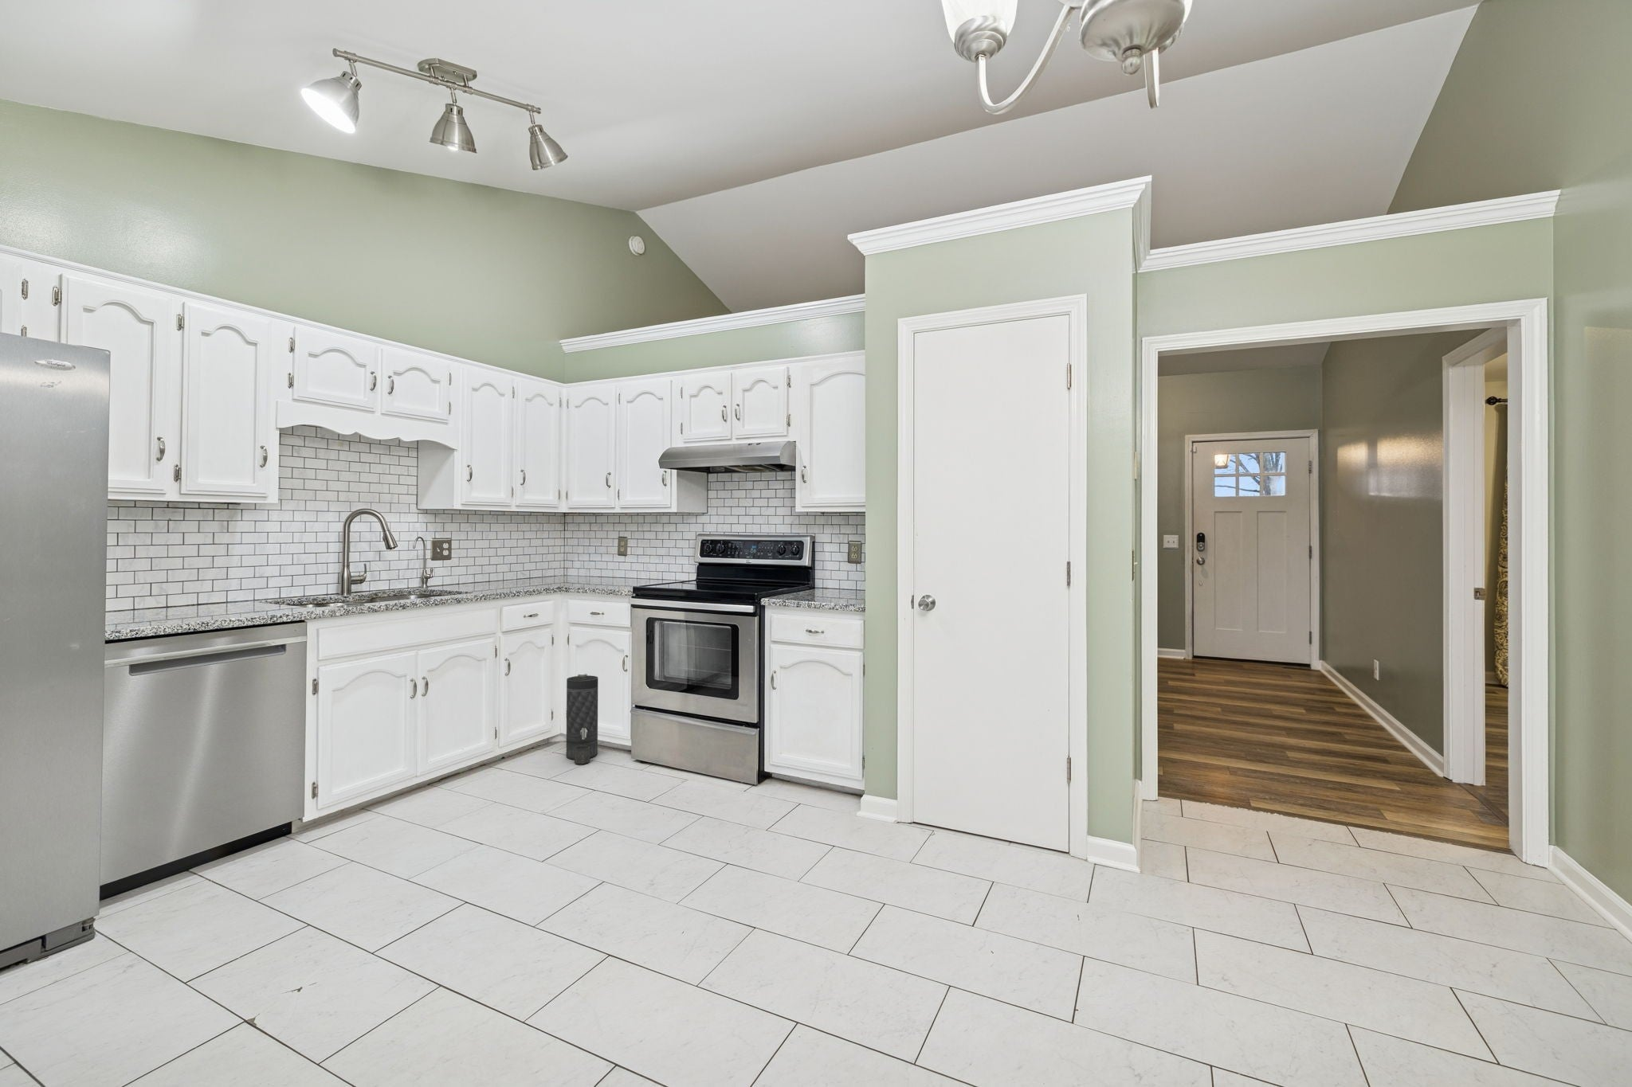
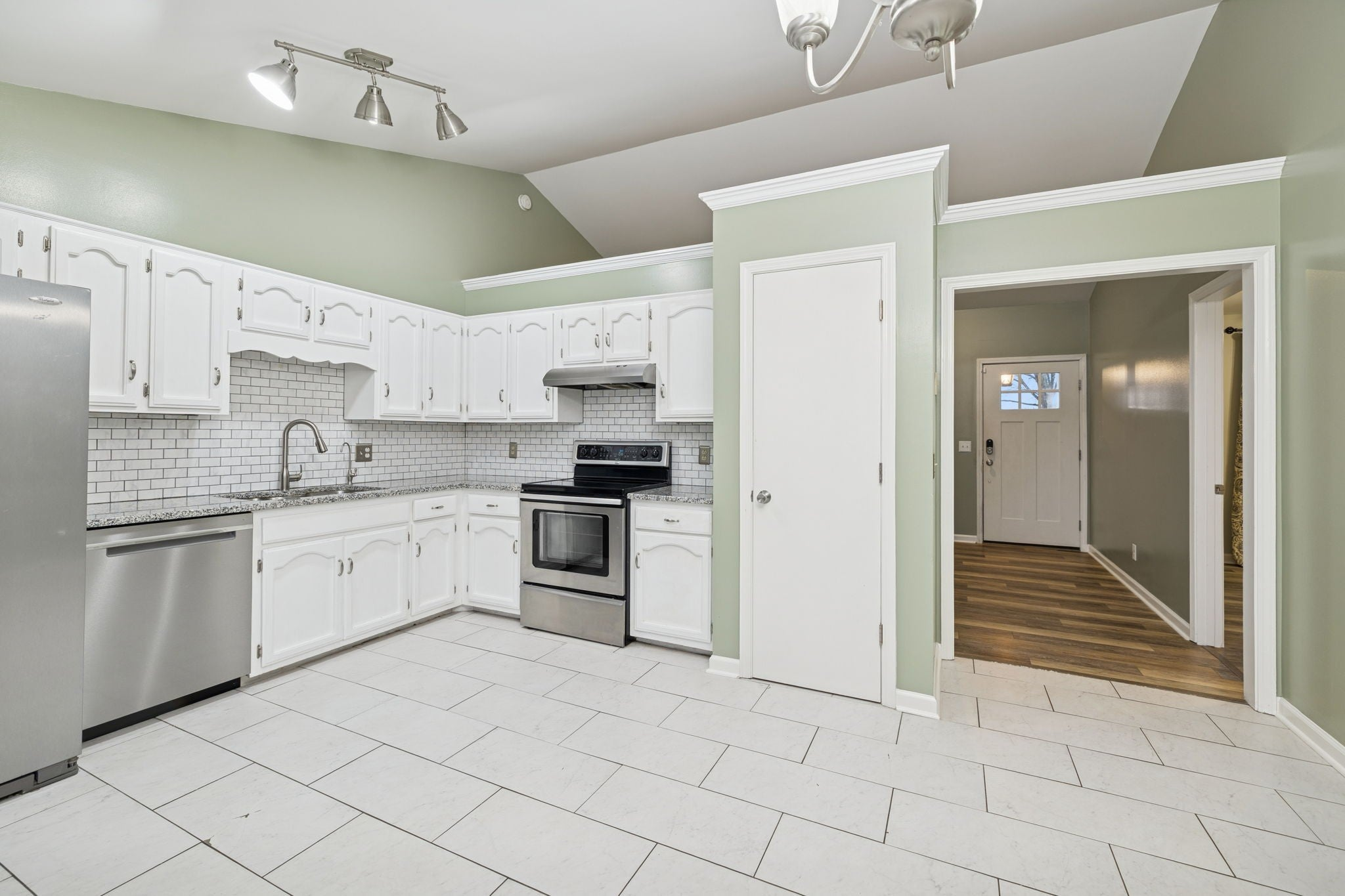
- canister (581, 715)
